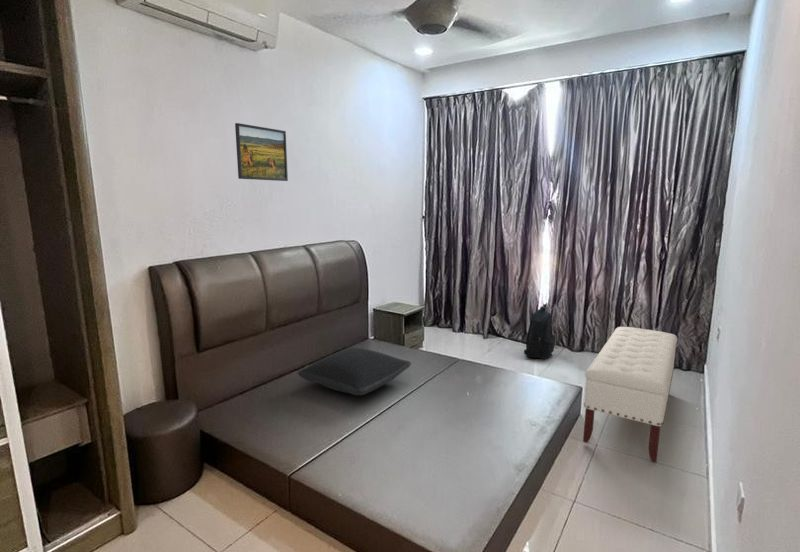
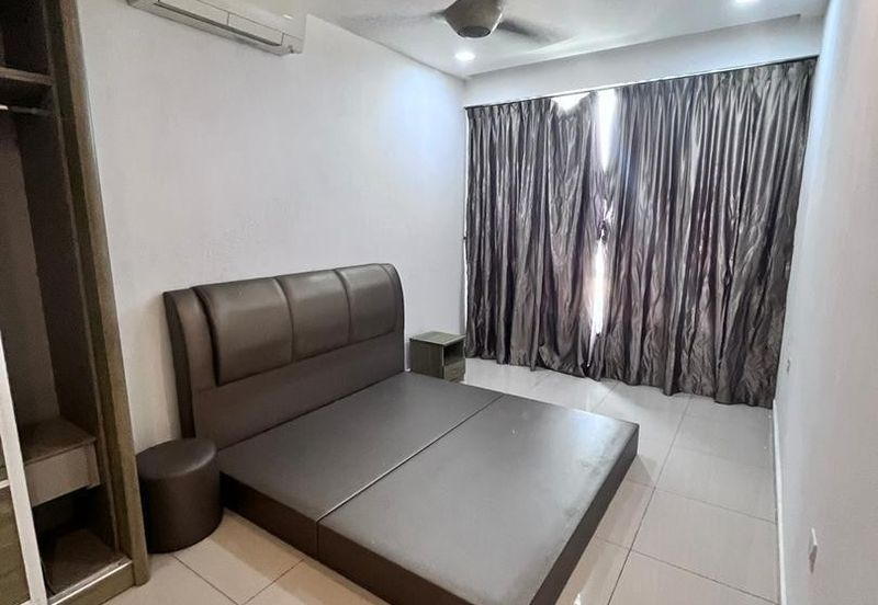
- pillow (355, 369)
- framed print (263, 153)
- bench (633, 382)
- backpack (540, 331)
